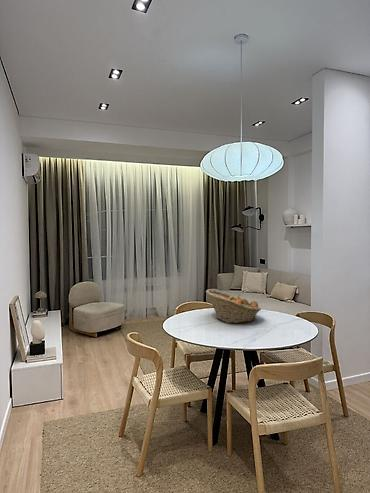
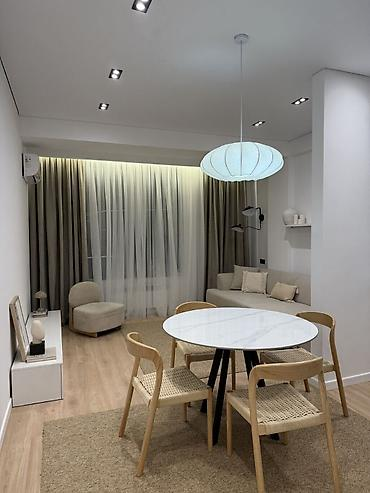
- fruit basket (232, 304)
